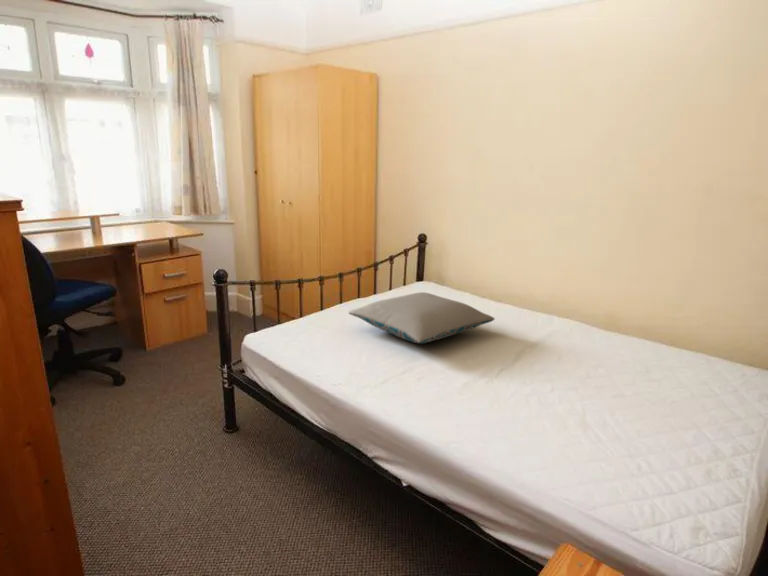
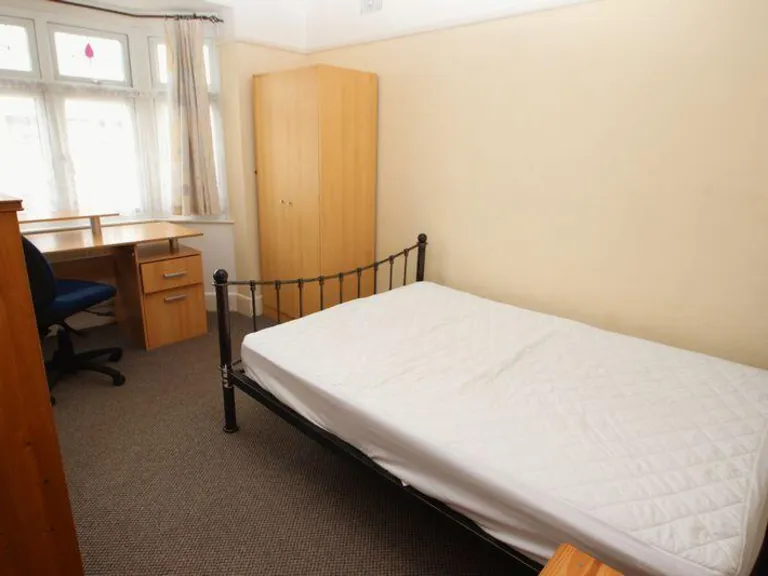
- pillow (421, 315)
